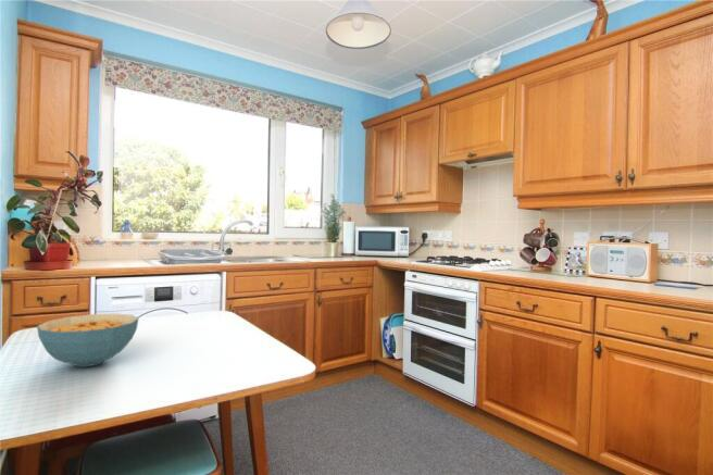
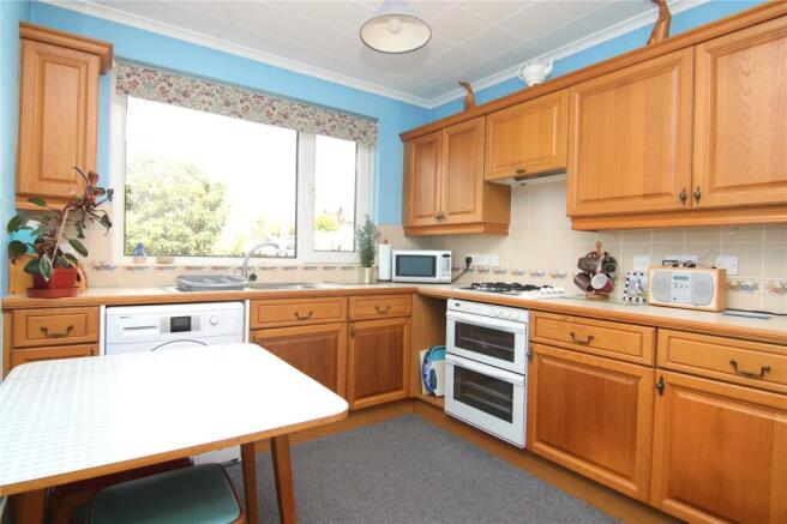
- cereal bowl (89, 341)
